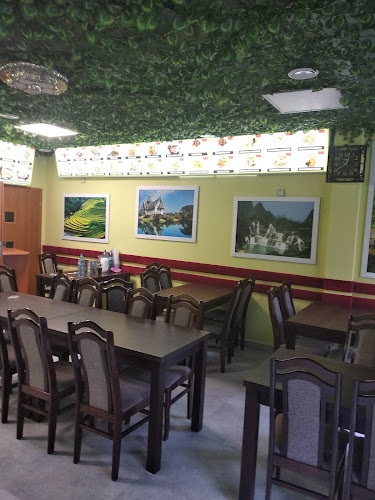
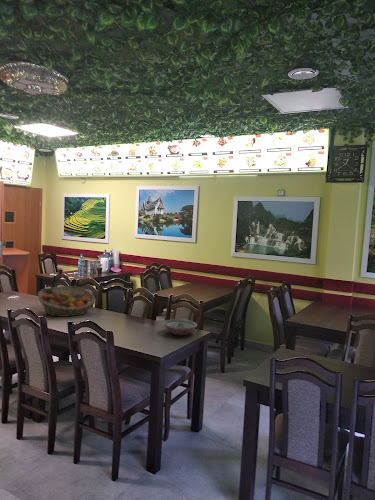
+ bowl (179, 328)
+ fruit basket (66, 301)
